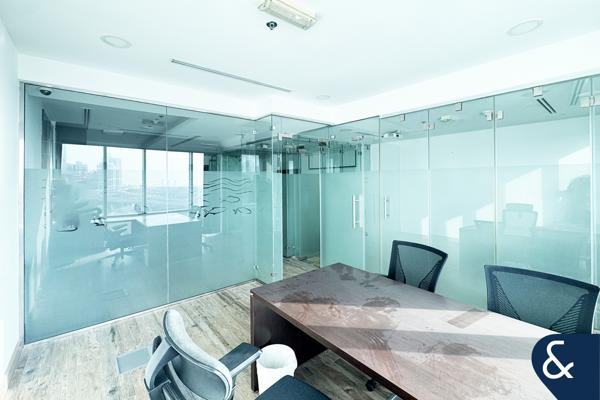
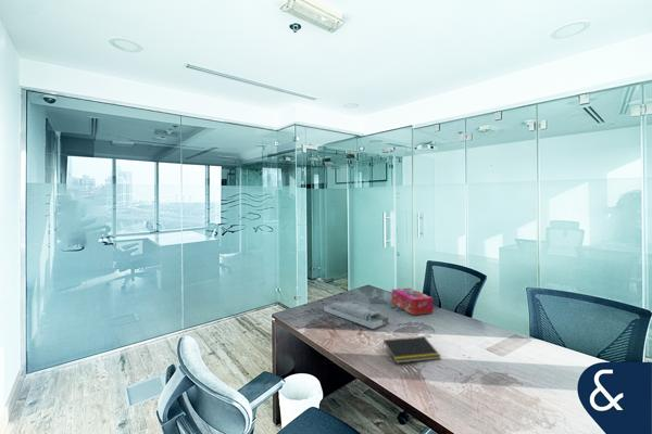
+ desk organizer (354, 309)
+ notepad (411, 348)
+ tissue box (411, 299)
